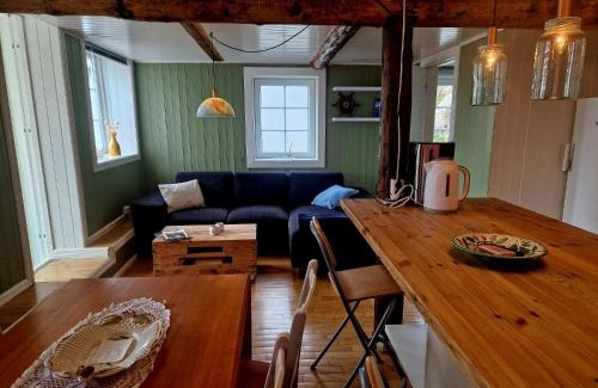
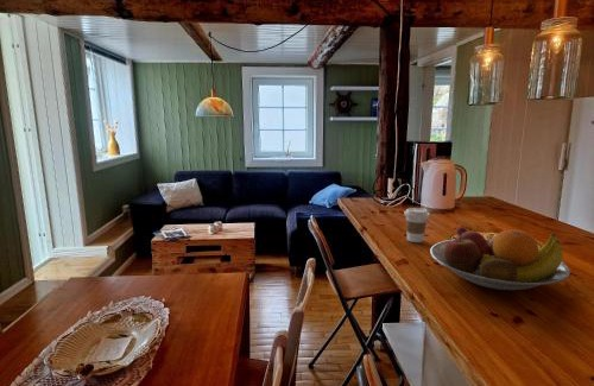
+ coffee cup (416, 224)
+ fruit bowl (494, 253)
